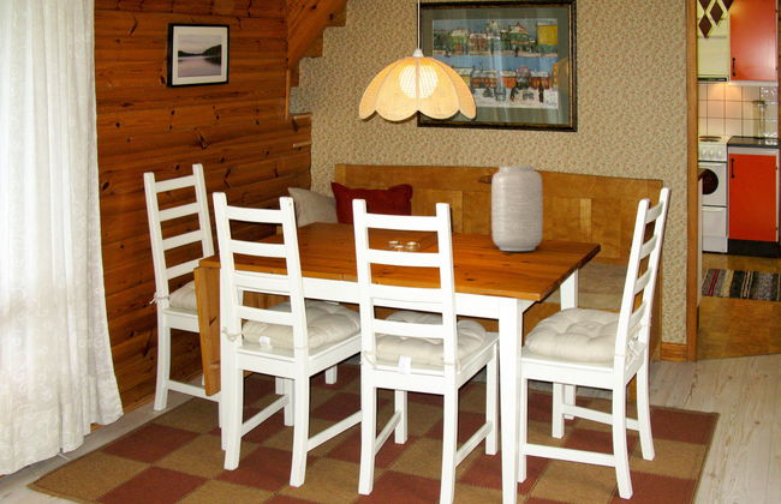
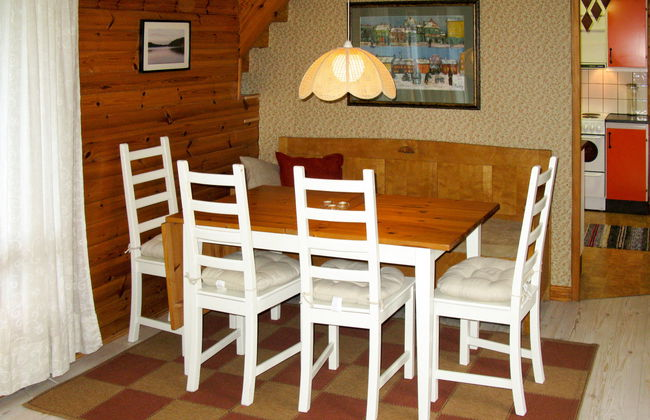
- vase (517, 208)
